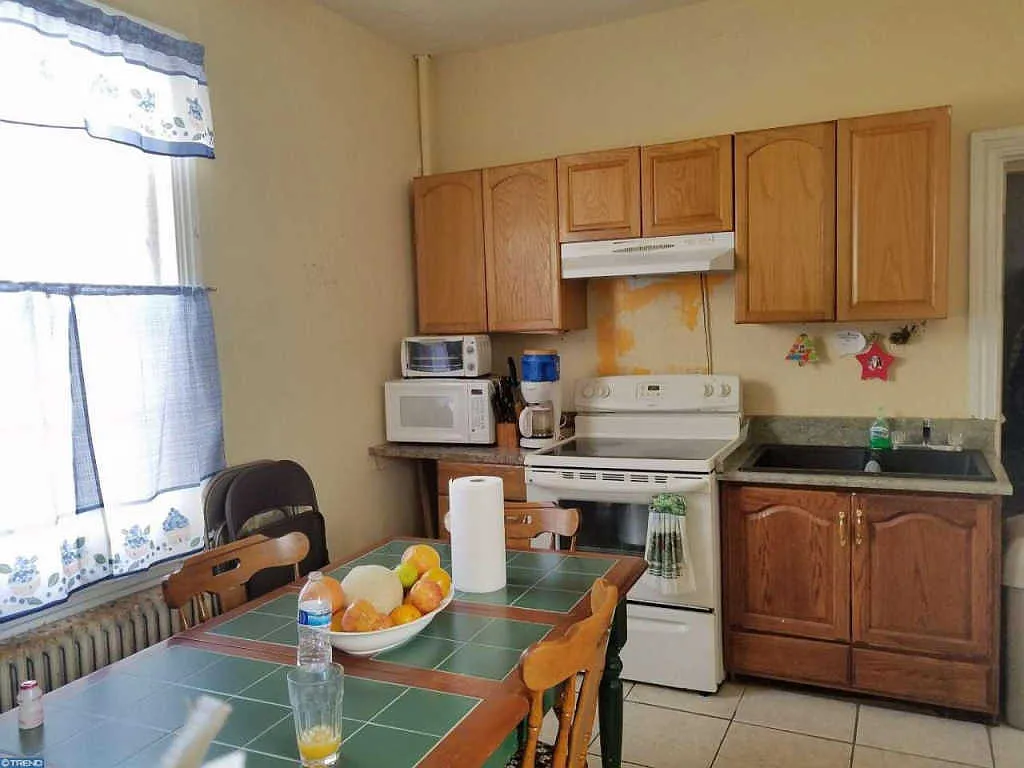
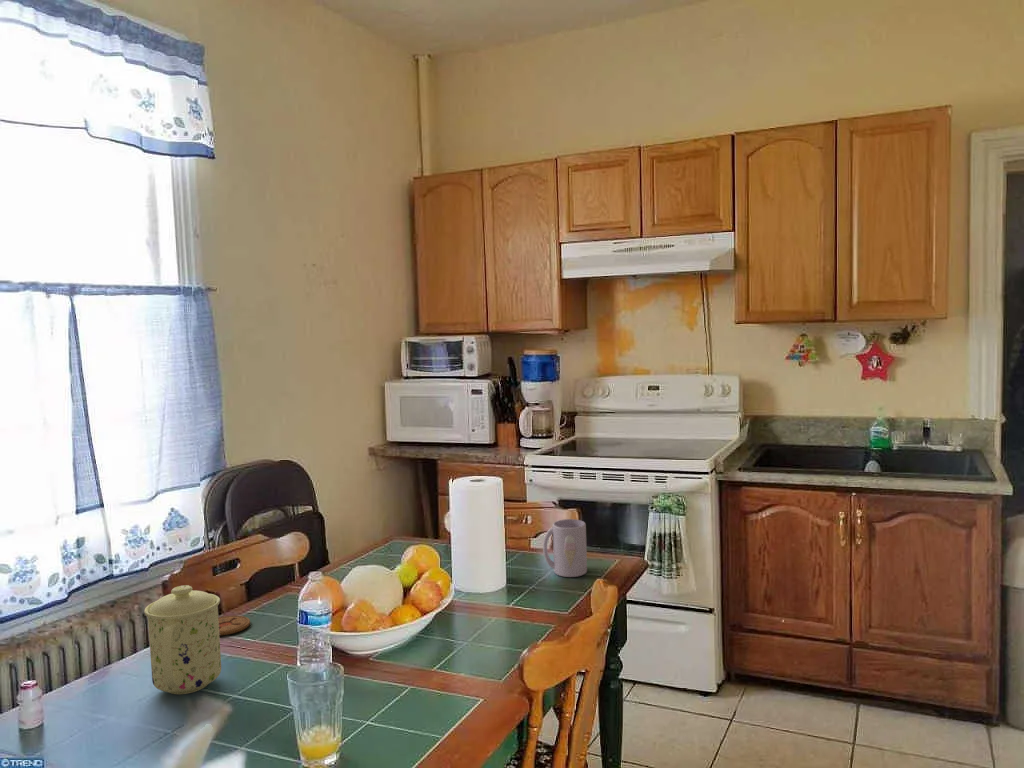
+ mug (564, 547)
+ coaster (225, 625)
+ mug (183, 639)
